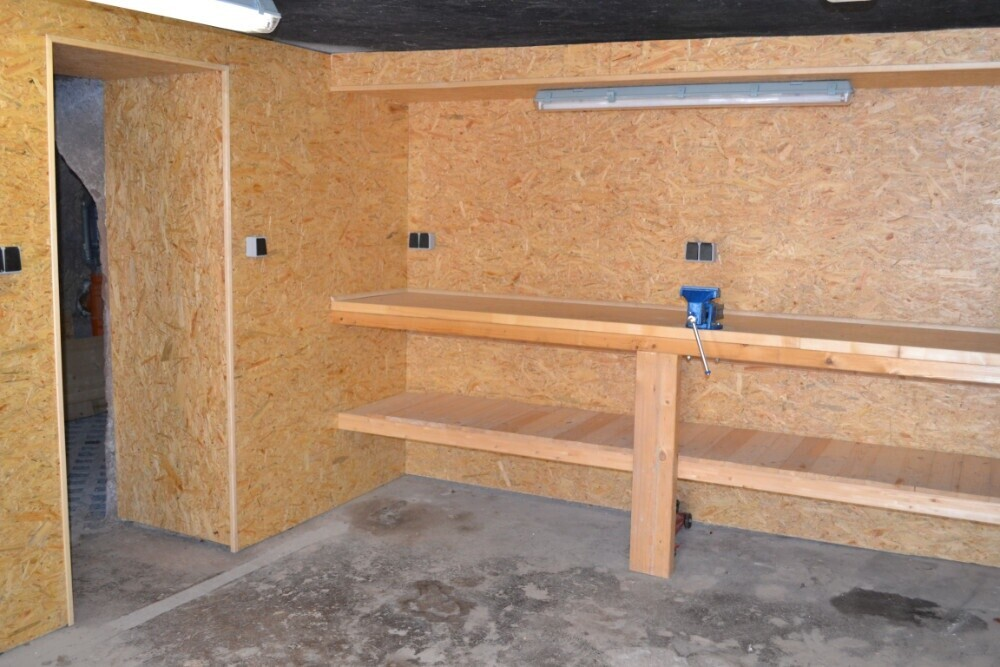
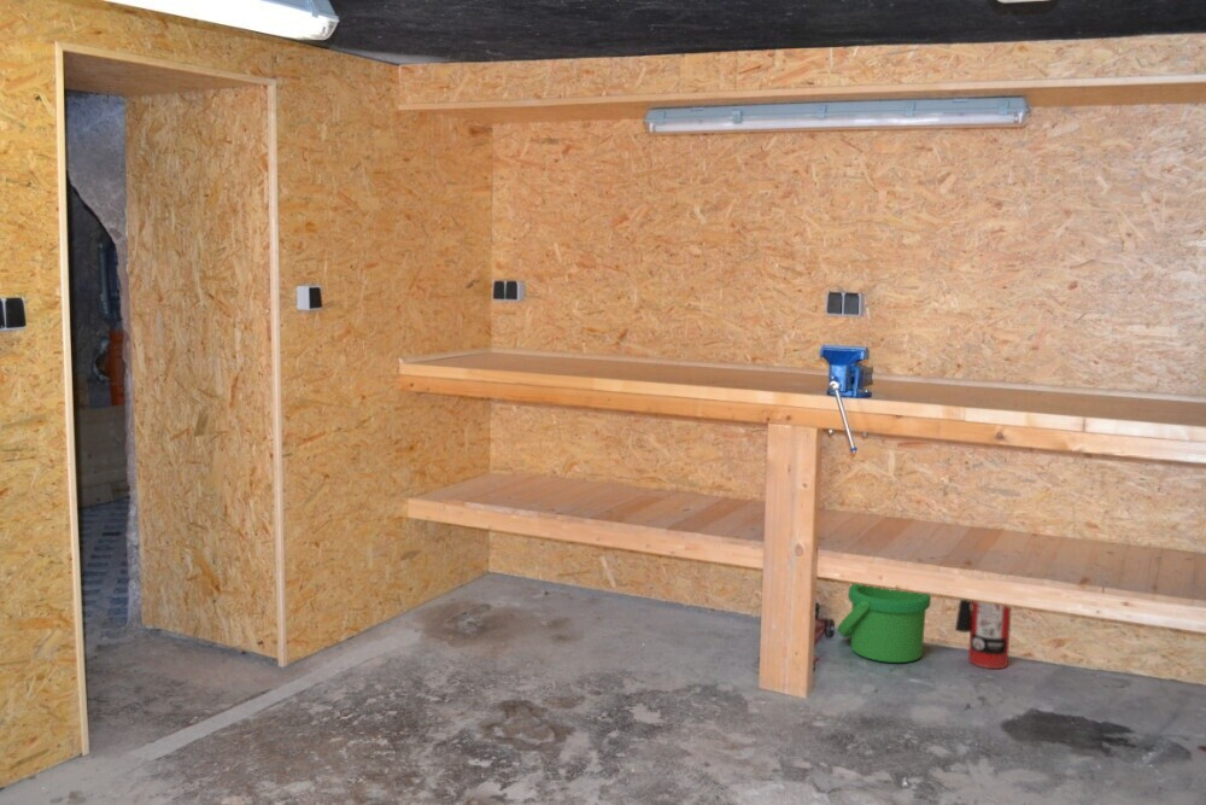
+ fire extinguisher (989, 603)
+ bucket (883, 619)
